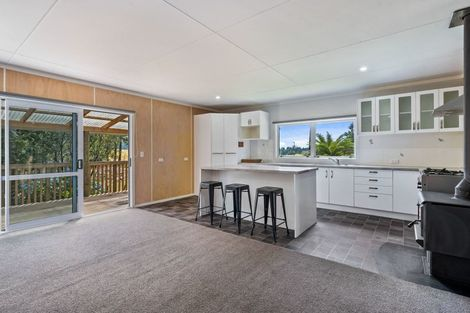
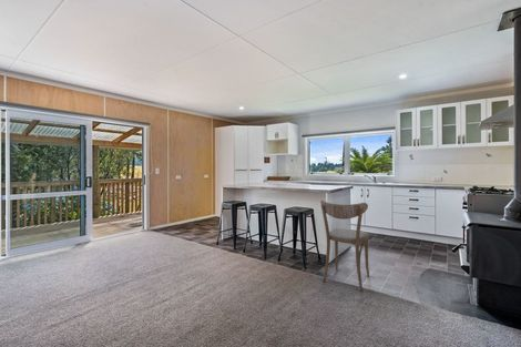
+ dining chair (346, 239)
